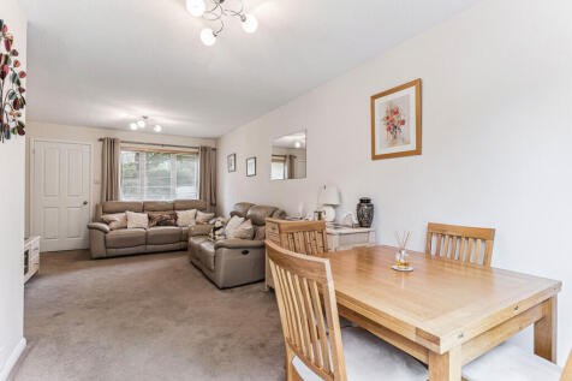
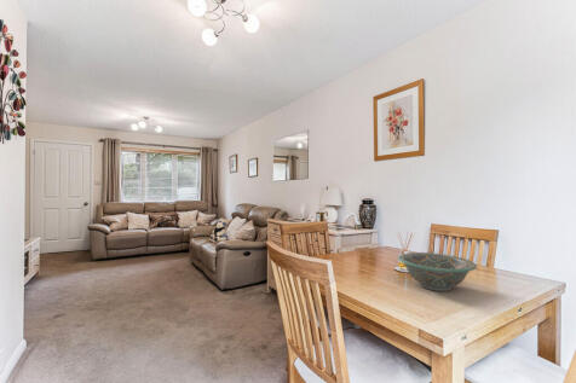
+ decorative bowl (434, 273)
